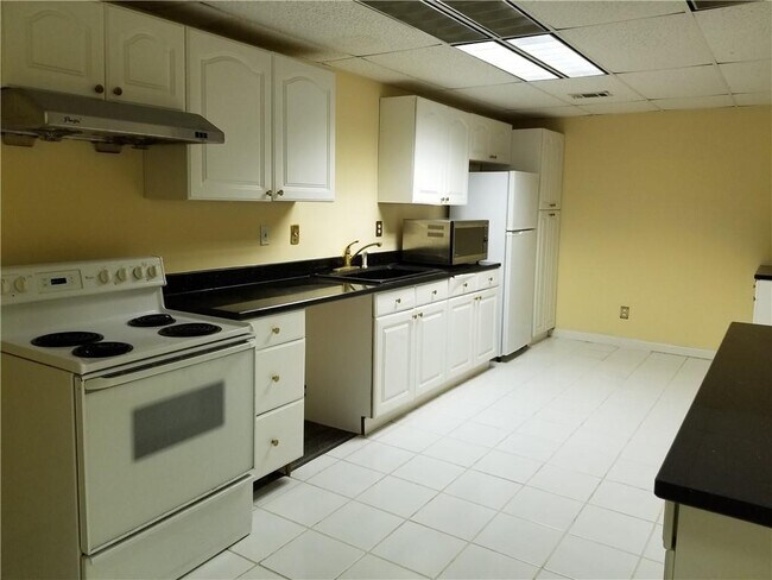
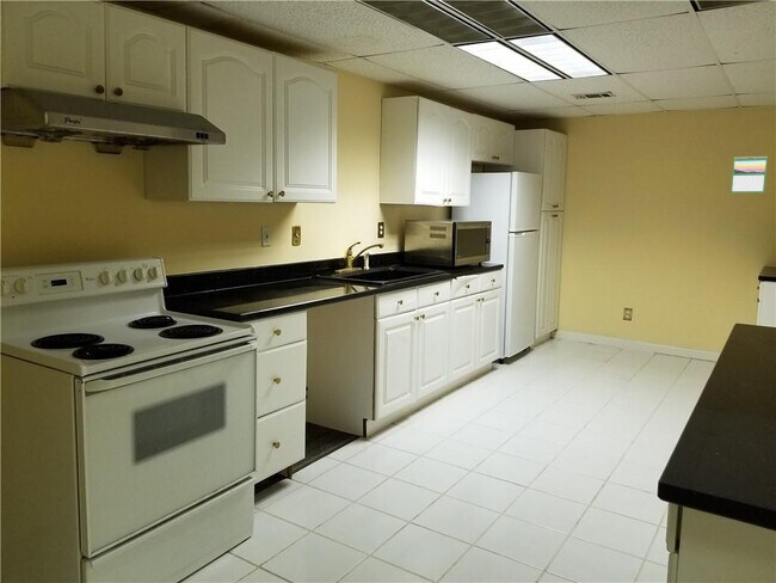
+ calendar (749, 174)
